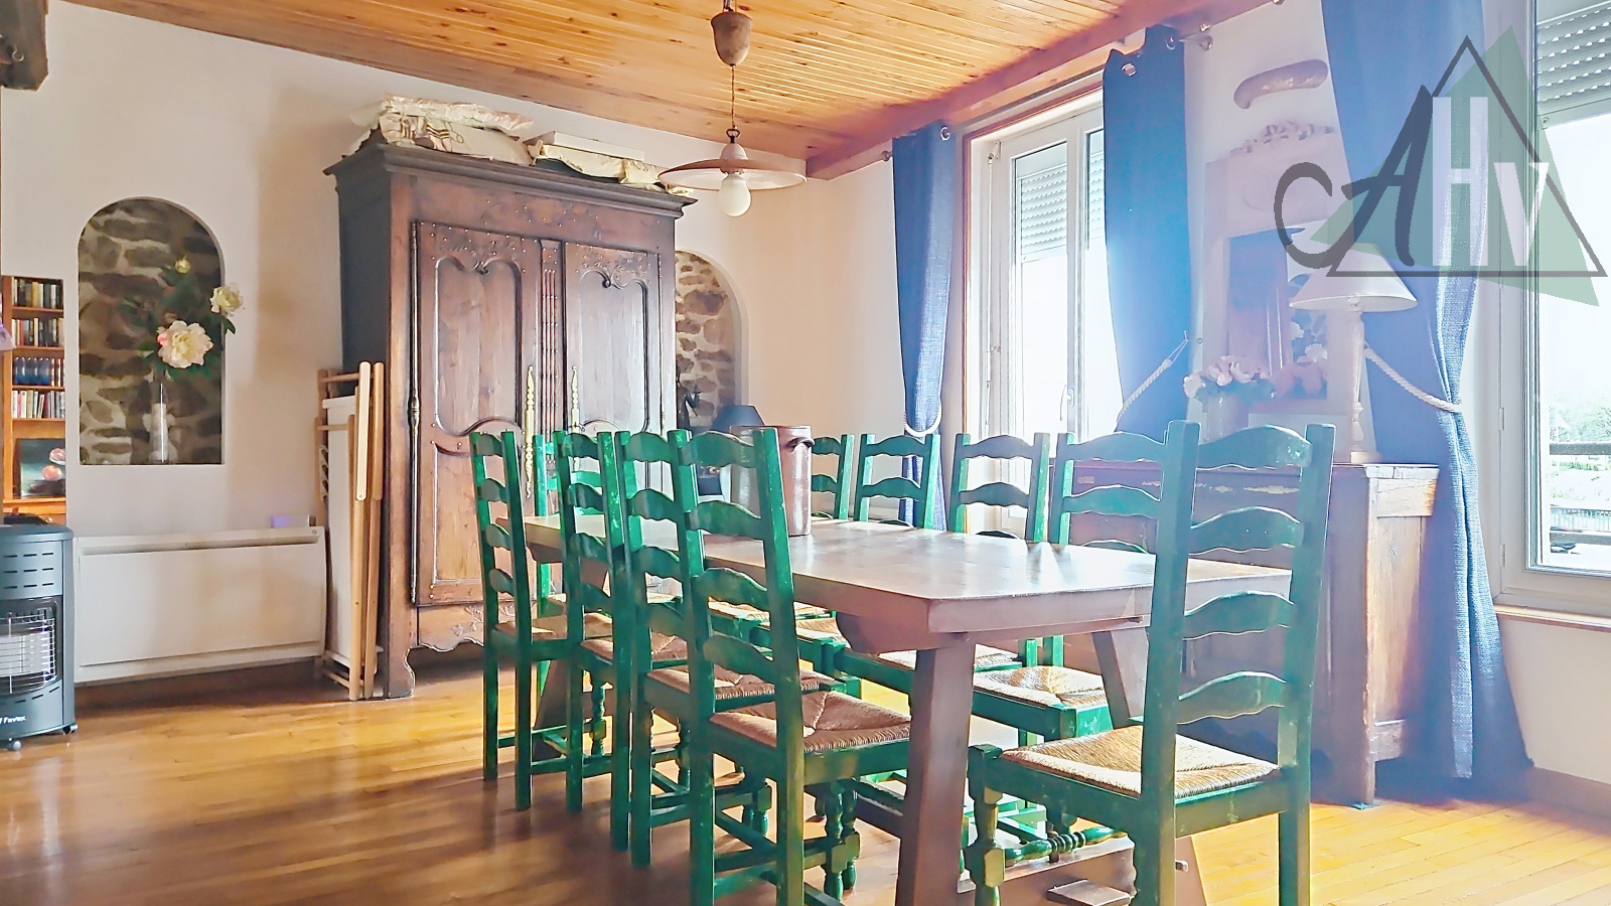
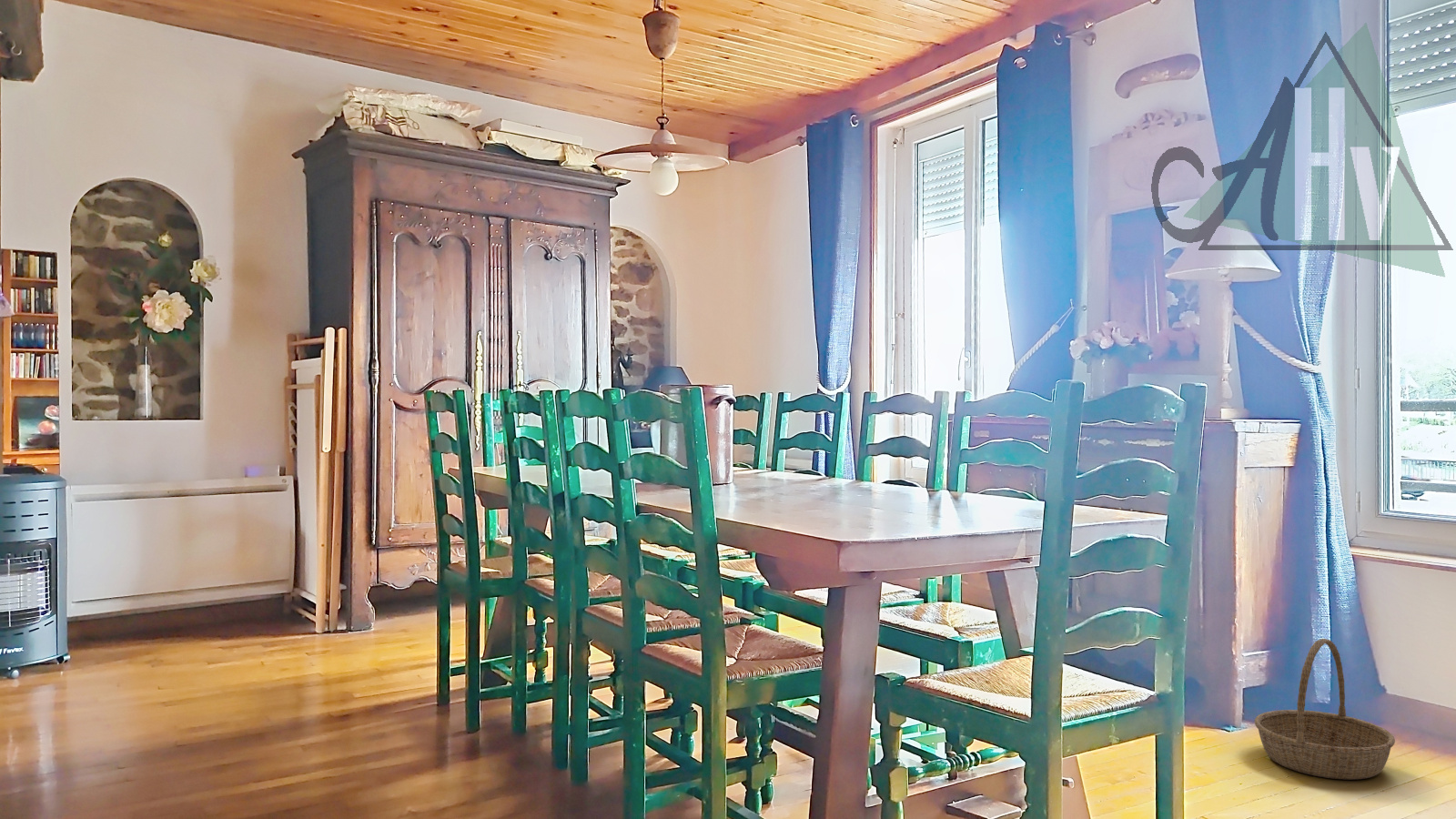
+ basket (1322, 712)
